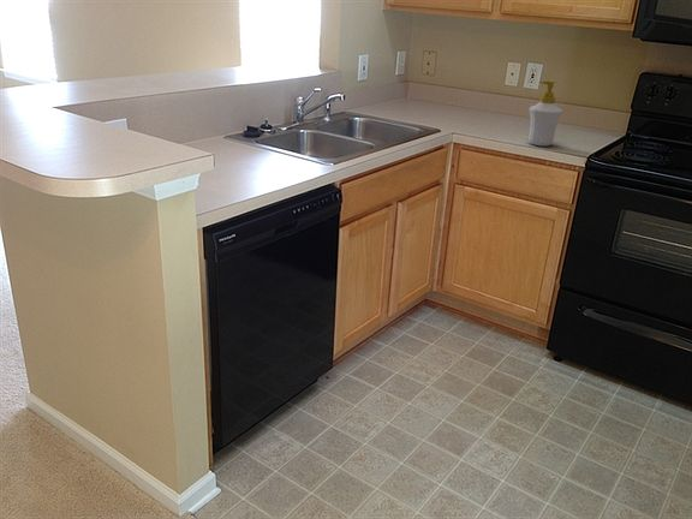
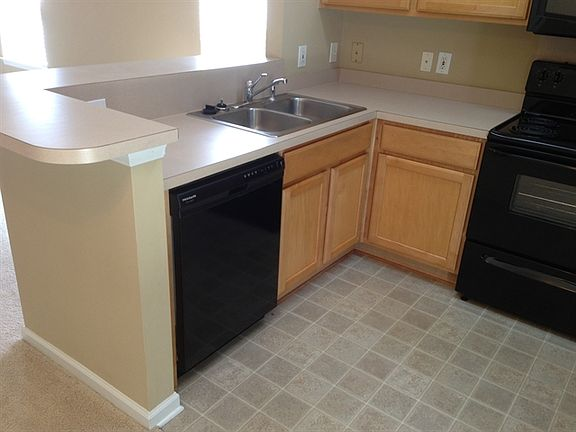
- soap bottle (545, 113)
